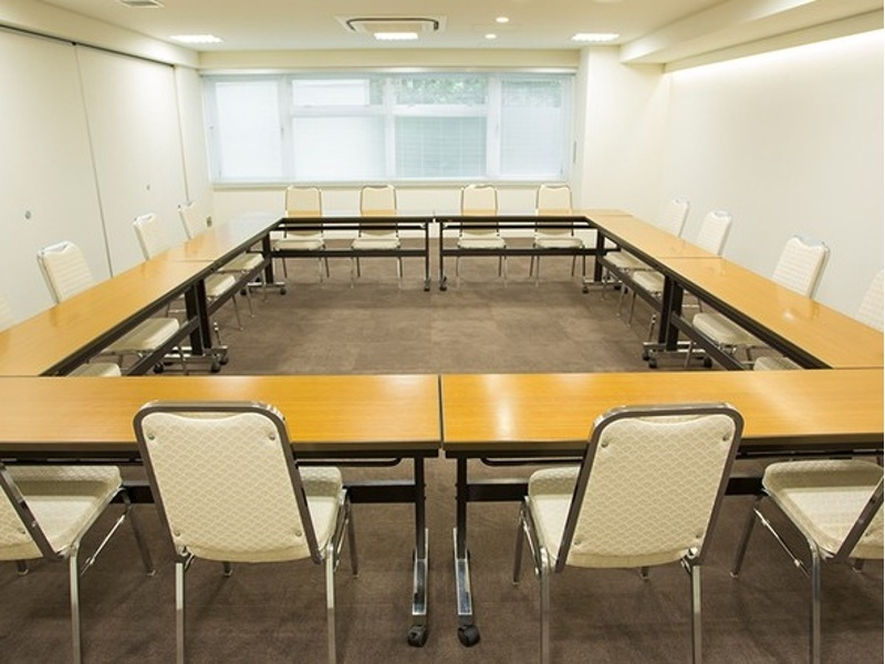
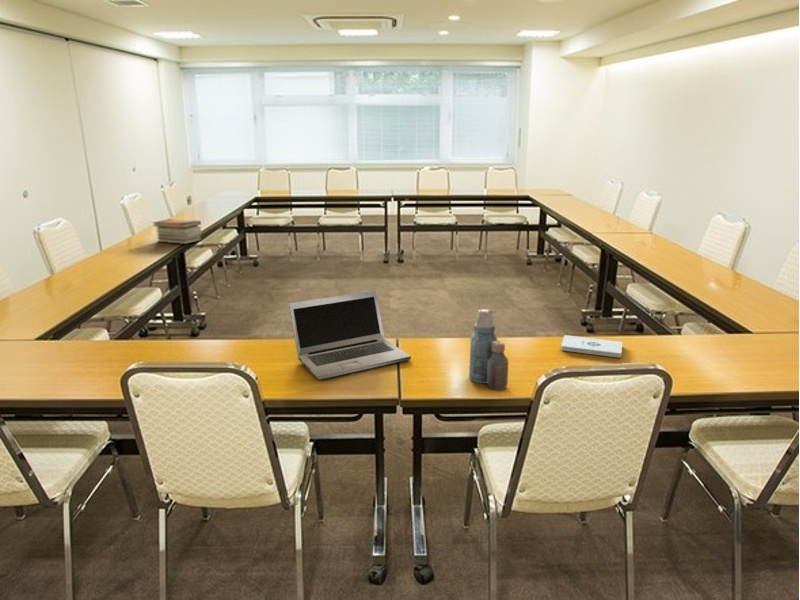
+ notepad (591, 345)
+ bottle (489, 347)
+ laptop (349, 331)
+ book stack (178, 231)
